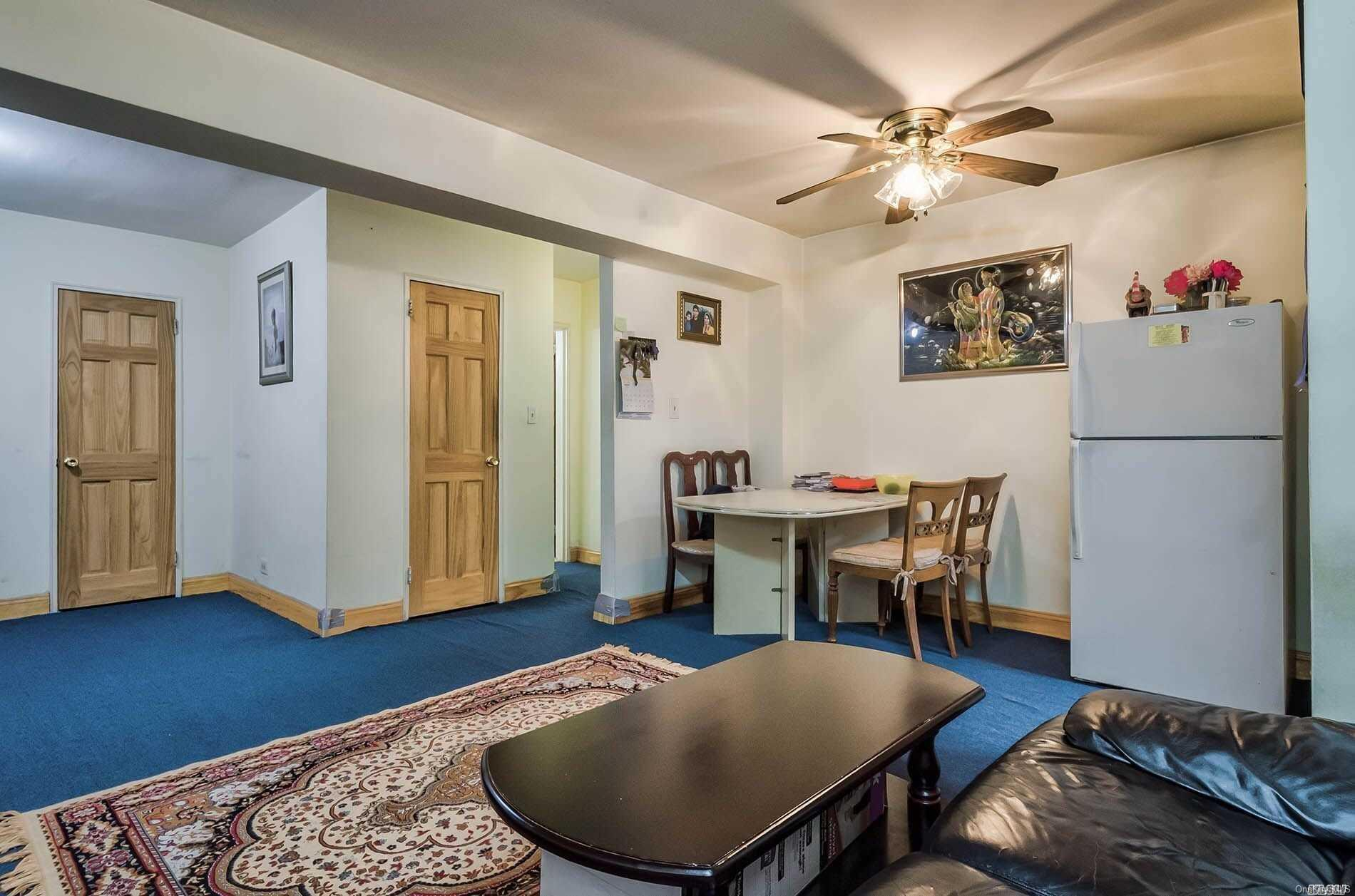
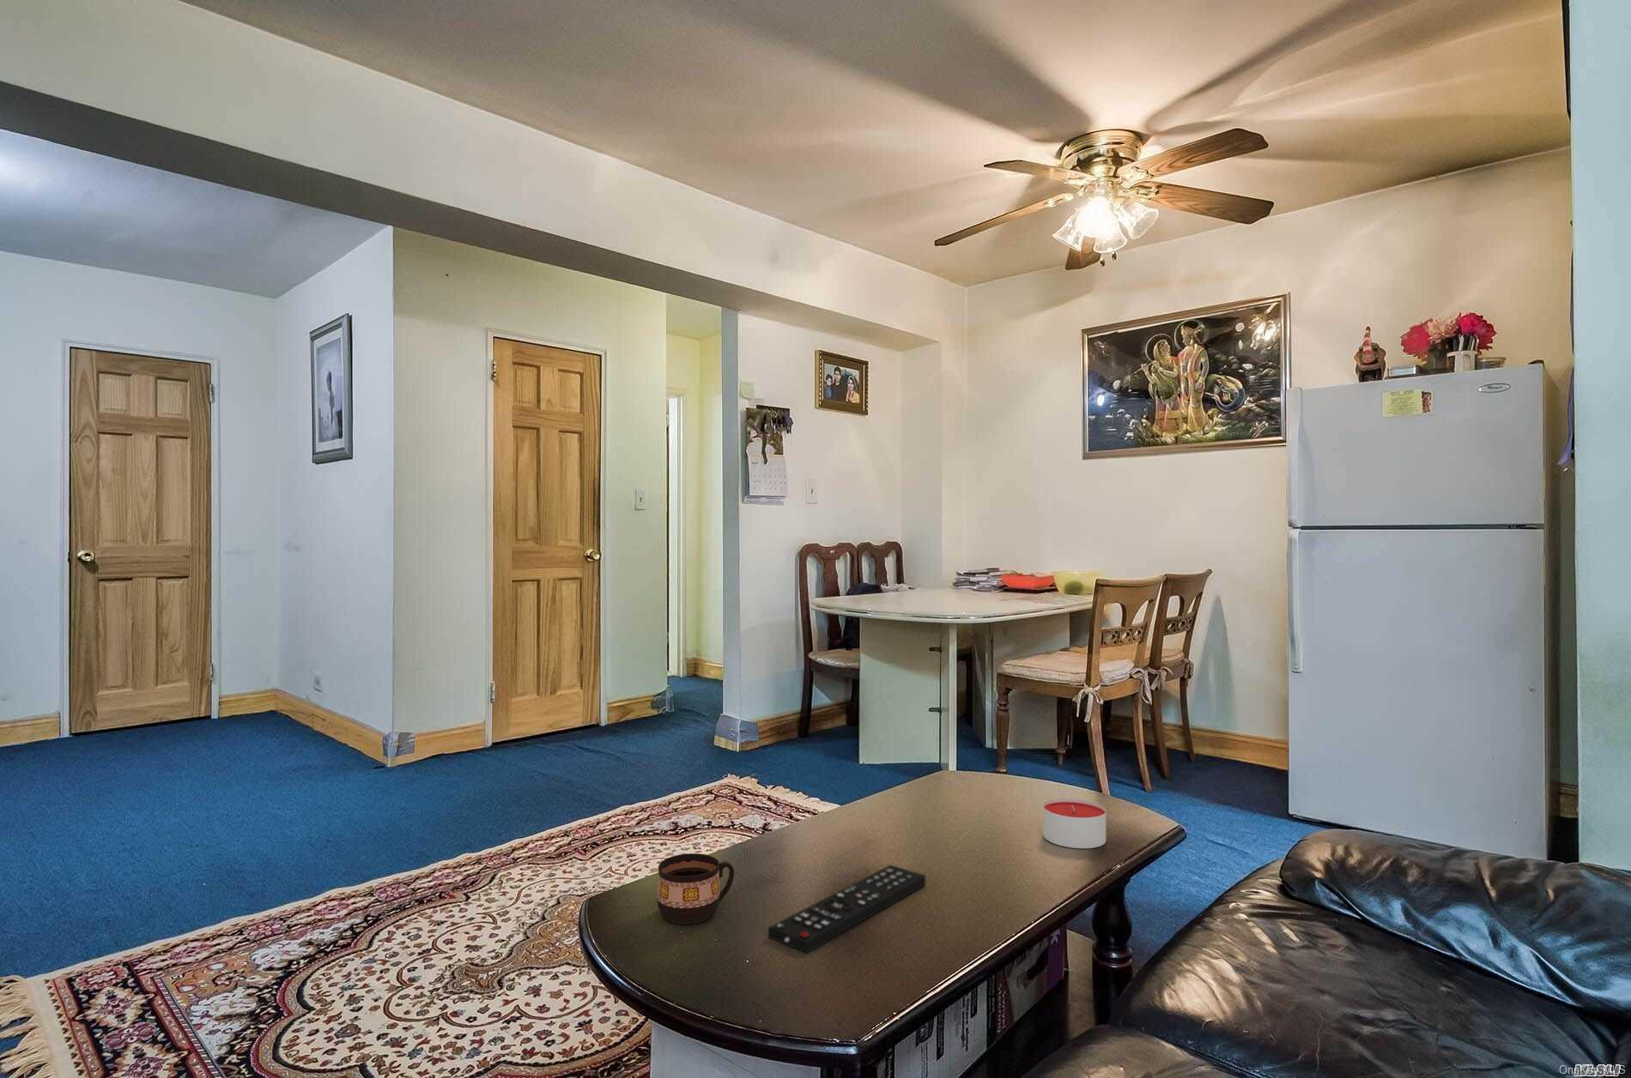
+ candle (1074, 822)
+ remote control (851, 904)
+ cup (692, 889)
